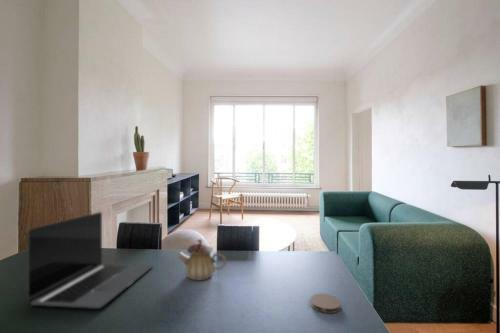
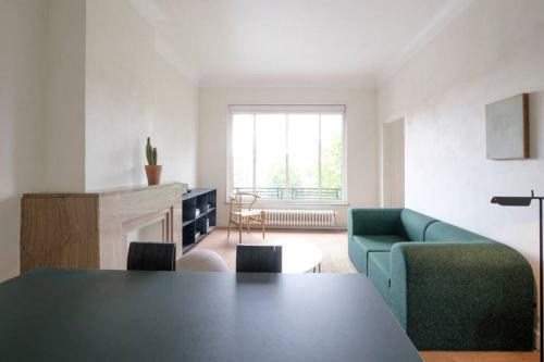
- coaster (325, 302)
- laptop (100, 251)
- teapot (202, 257)
